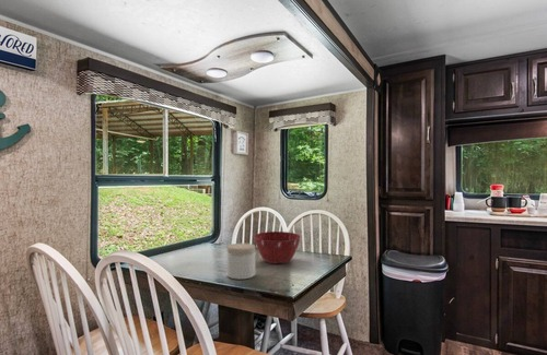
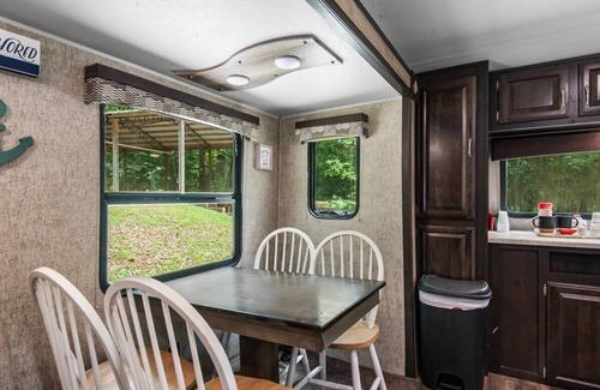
- mixing bowl (277, 248)
- jar (241, 260)
